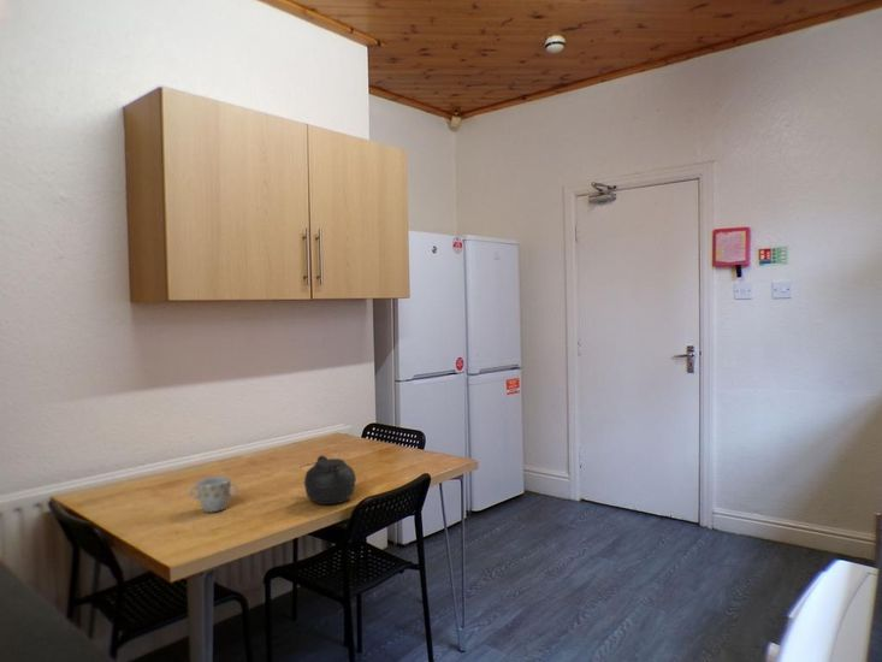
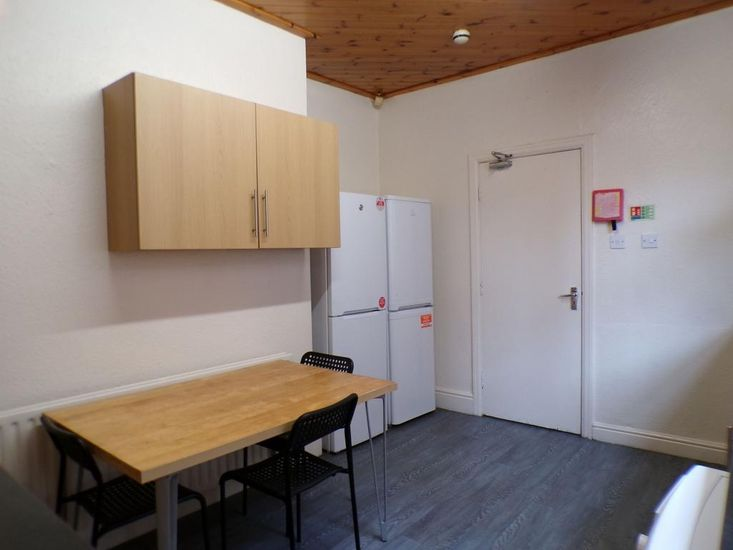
- teapot (328, 478)
- mug (214, 495)
